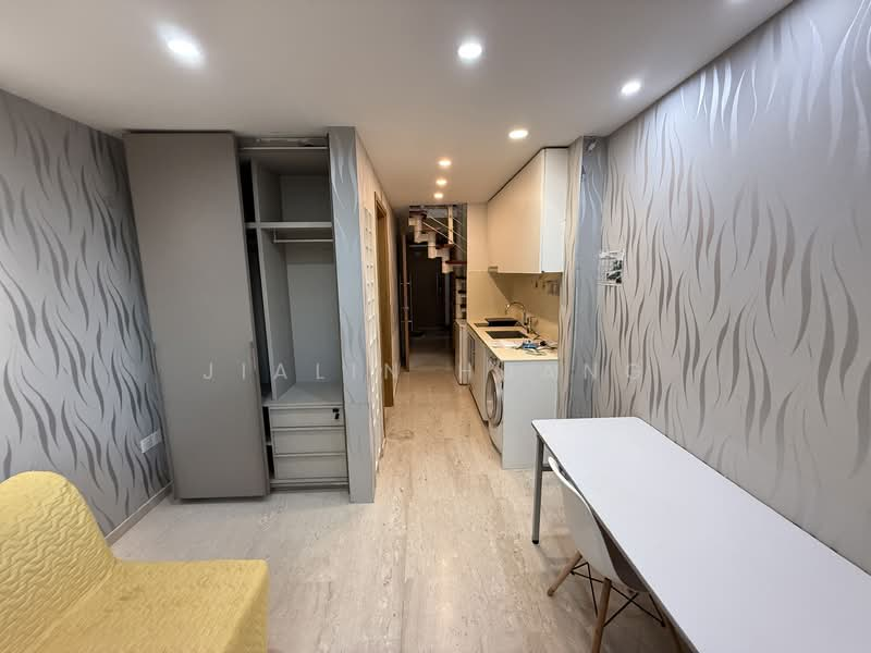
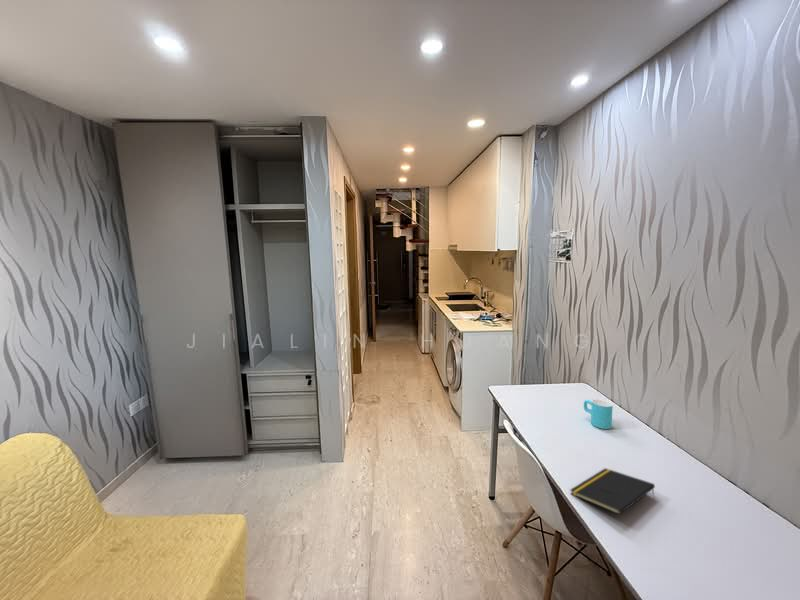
+ notepad (611, 488)
+ cup (598, 412)
